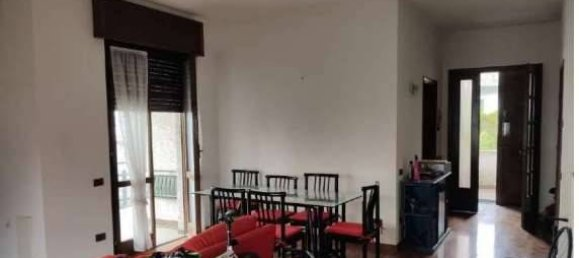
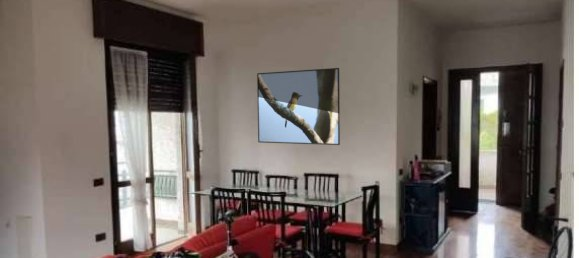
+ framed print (296, 107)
